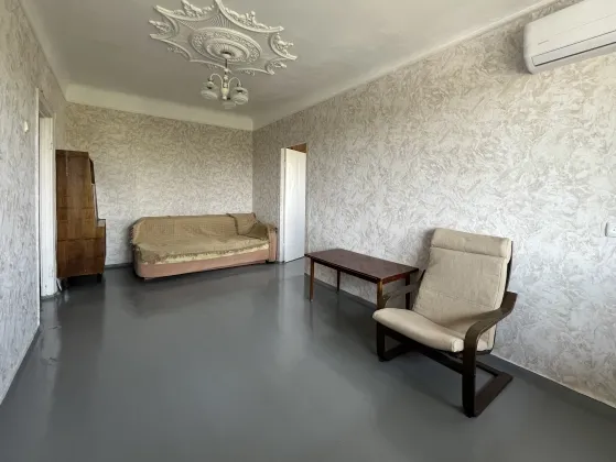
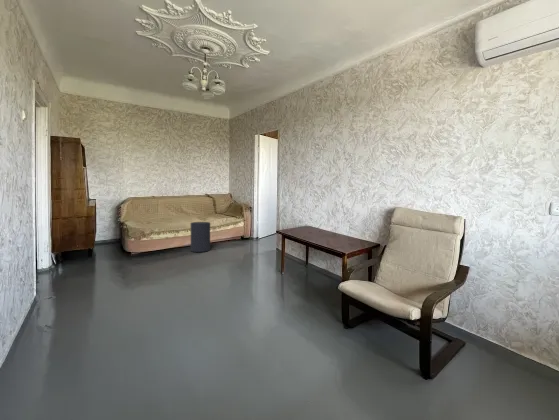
+ waste bin (200, 236)
